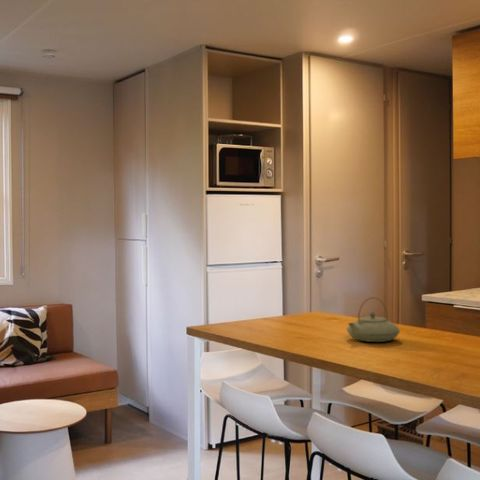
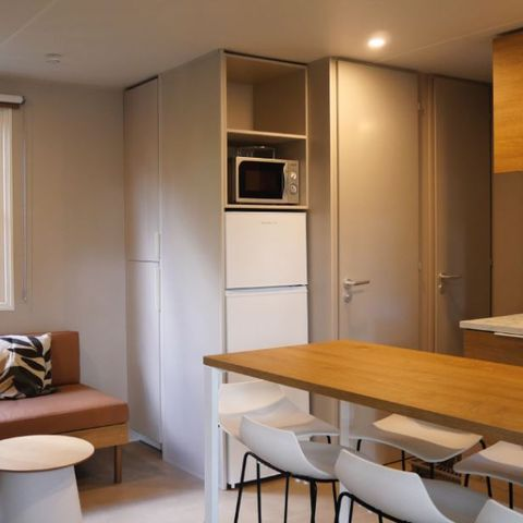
- teapot (370, 318)
